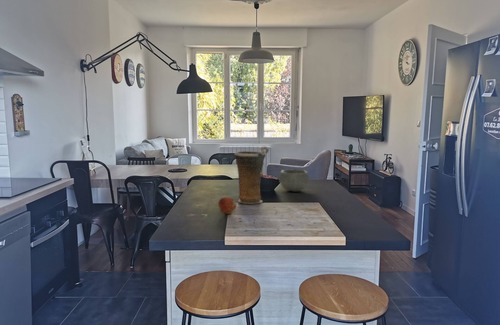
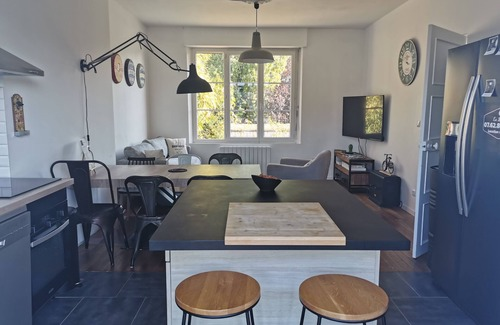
- fruit (227, 205)
- bowl (293, 181)
- vase (250, 173)
